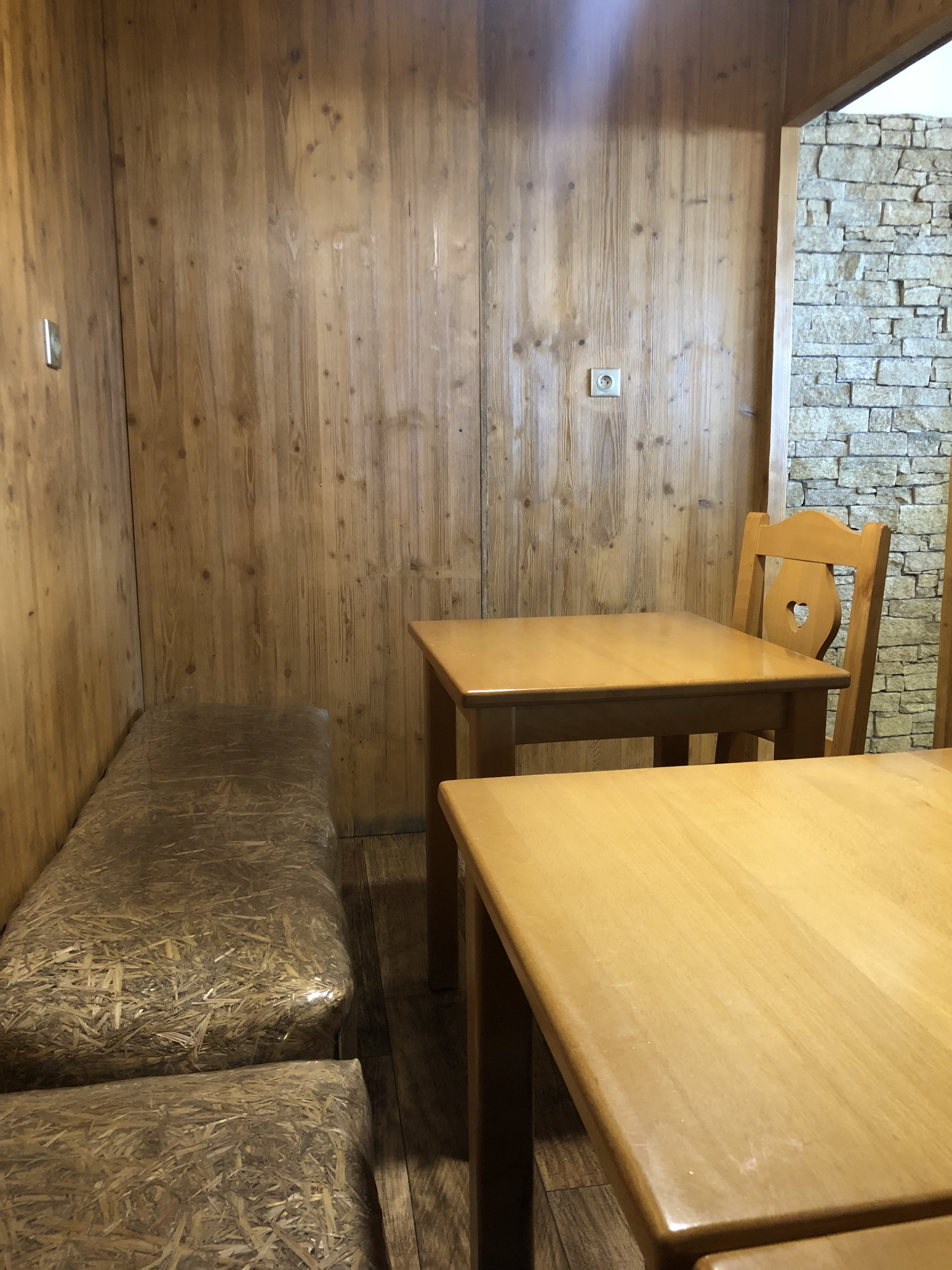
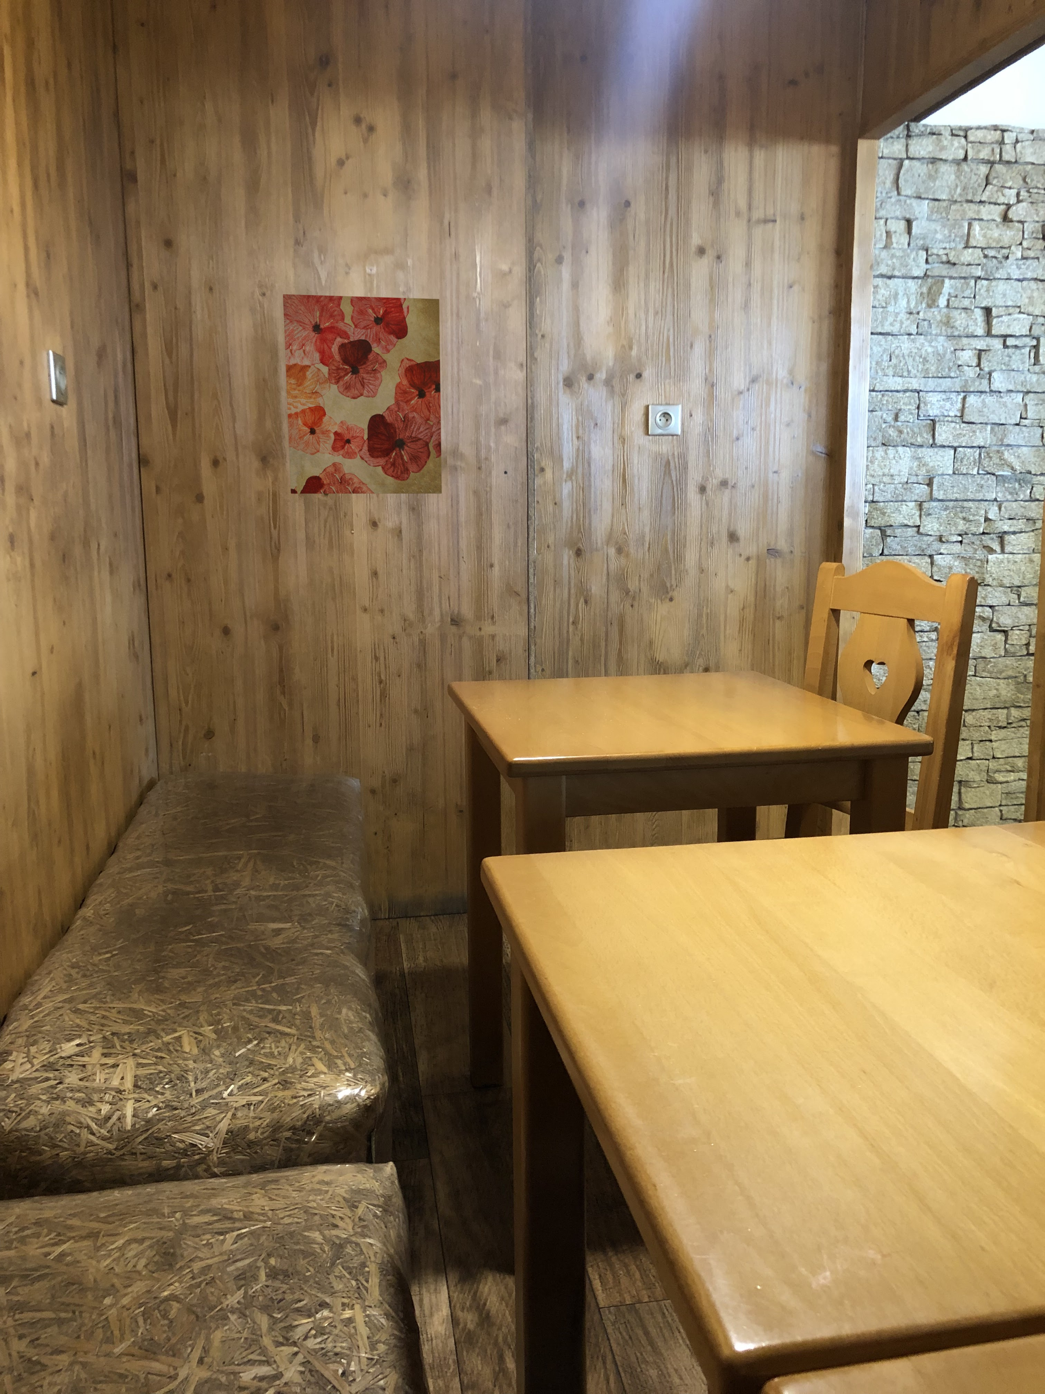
+ wall art (364, 397)
